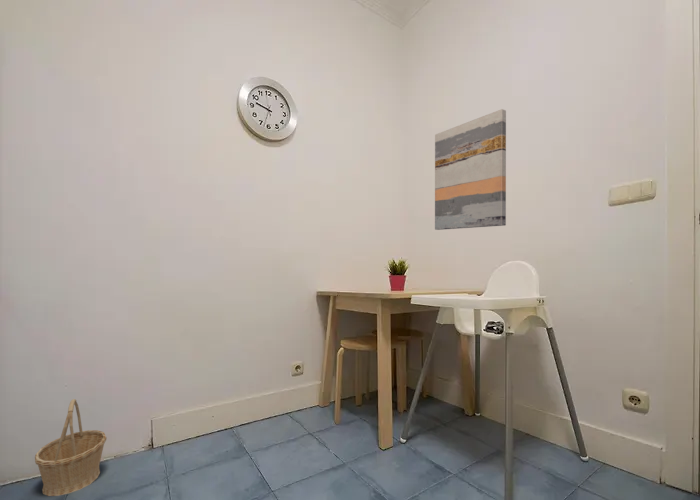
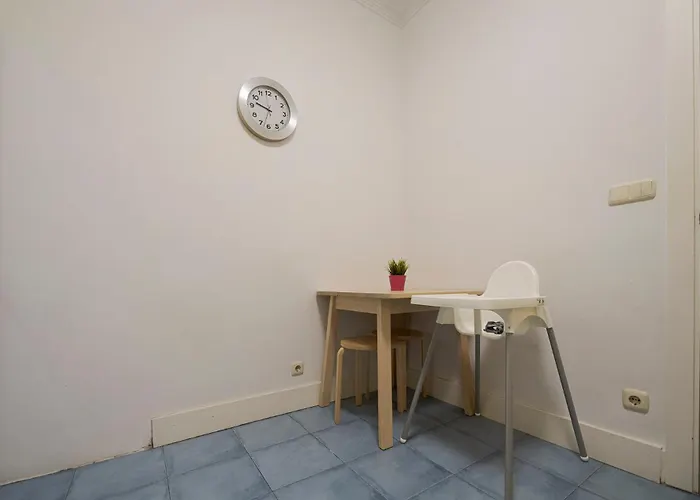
- basket (72, 440)
- wall art (467, 175)
